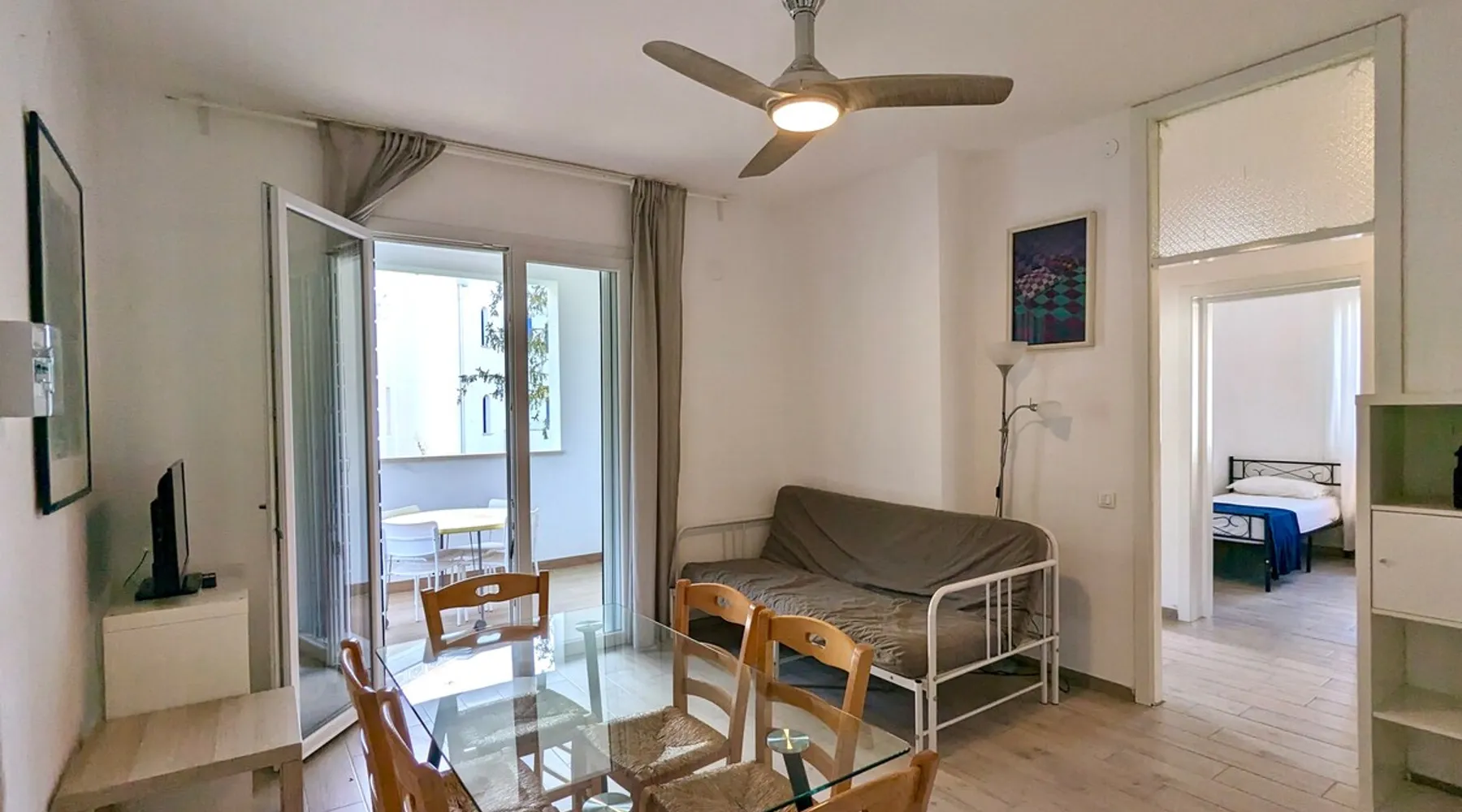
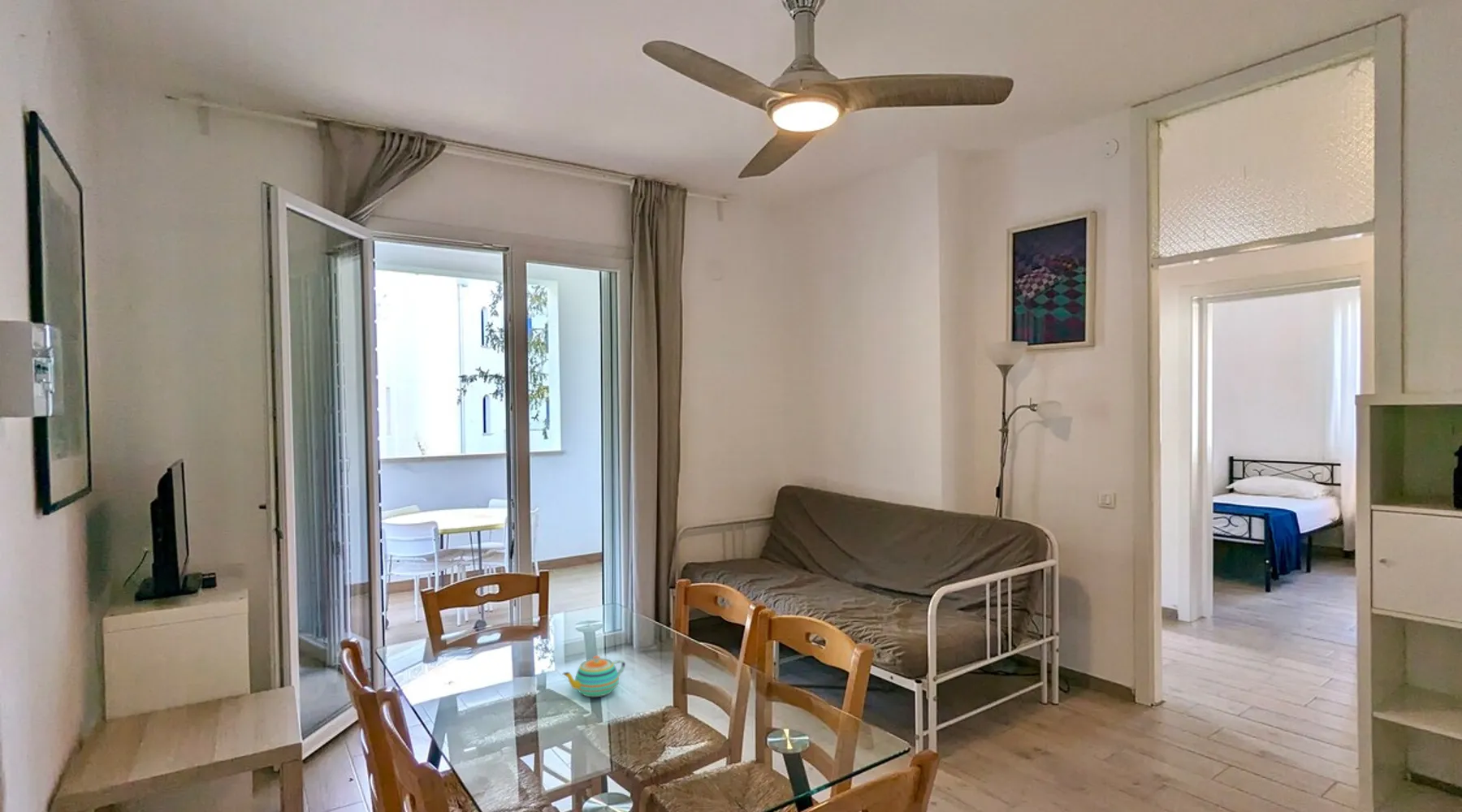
+ teapot (595, 674)
